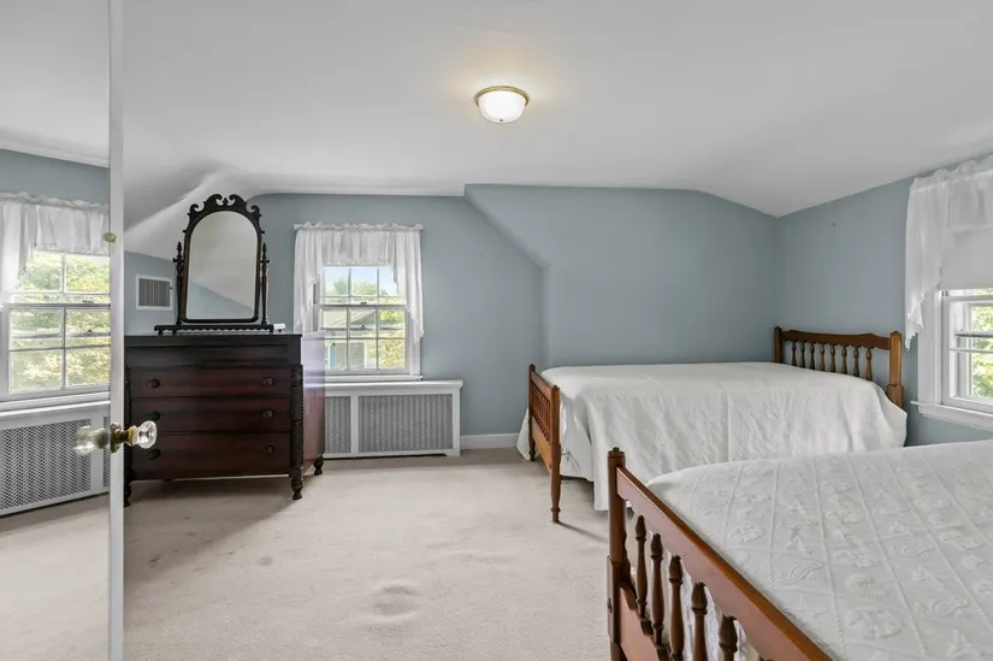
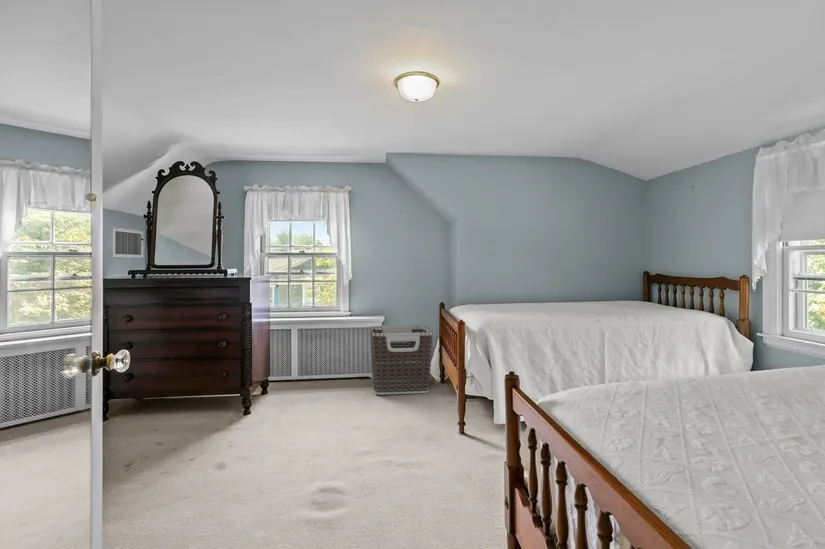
+ clothes hamper (399, 357)
